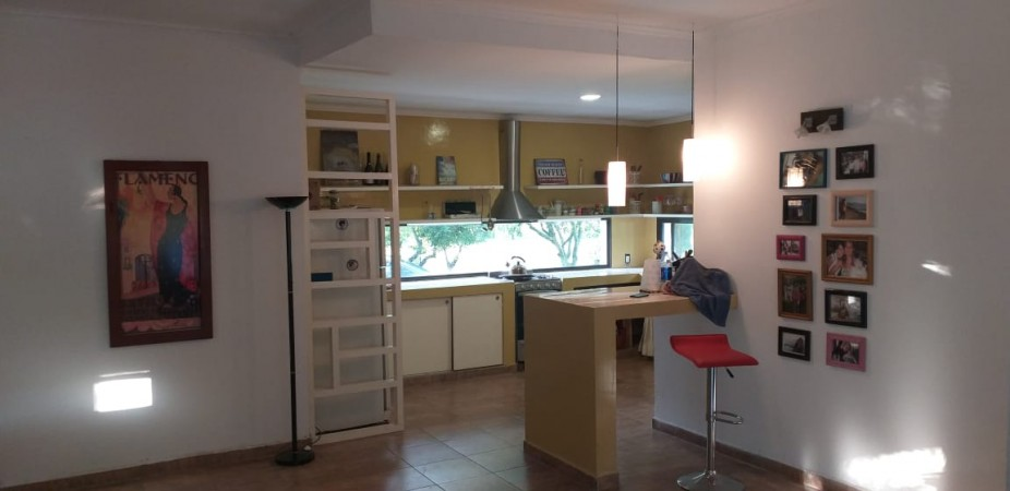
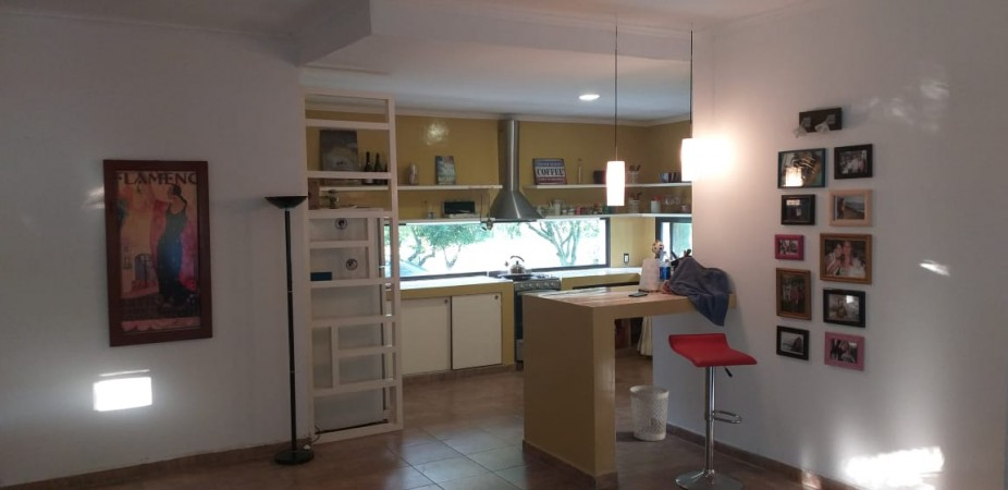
+ wastebasket (649, 413)
